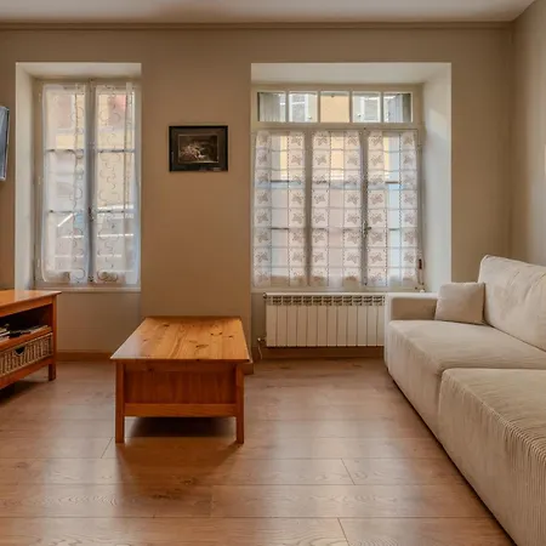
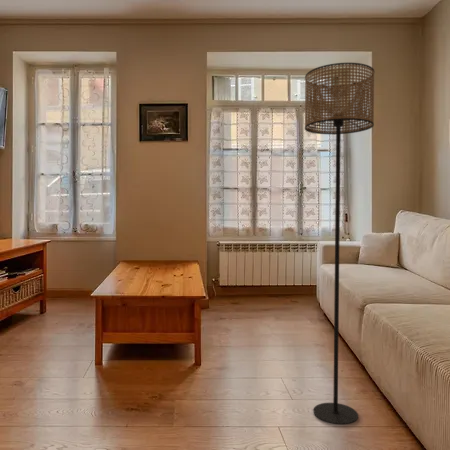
+ floor lamp (337, 245)
